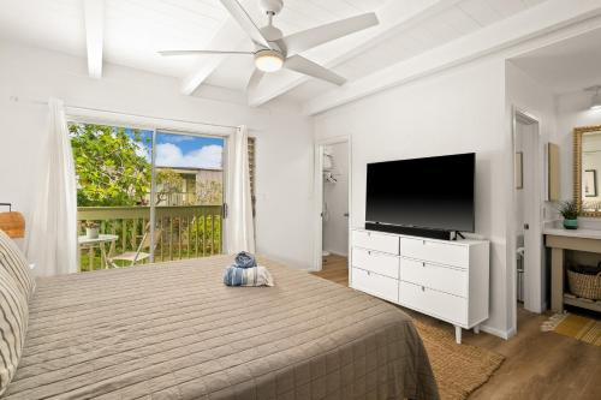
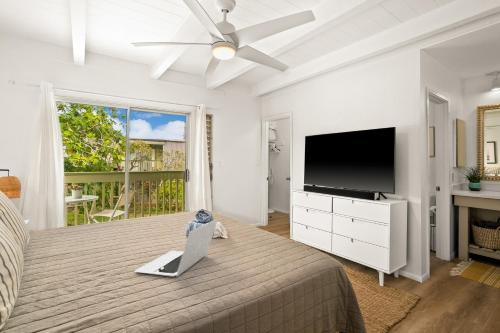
+ laptop (185, 245)
